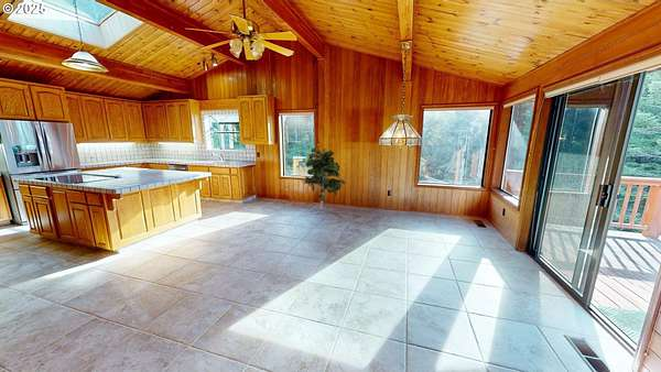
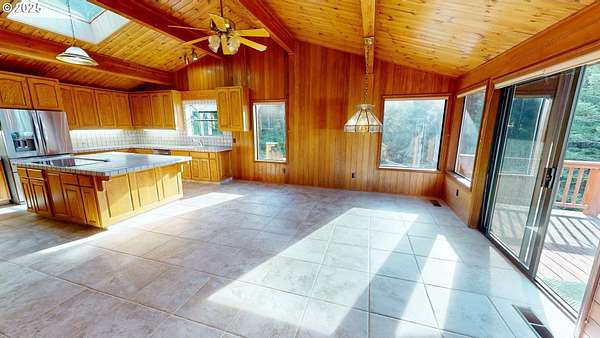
- indoor plant (324, 178)
